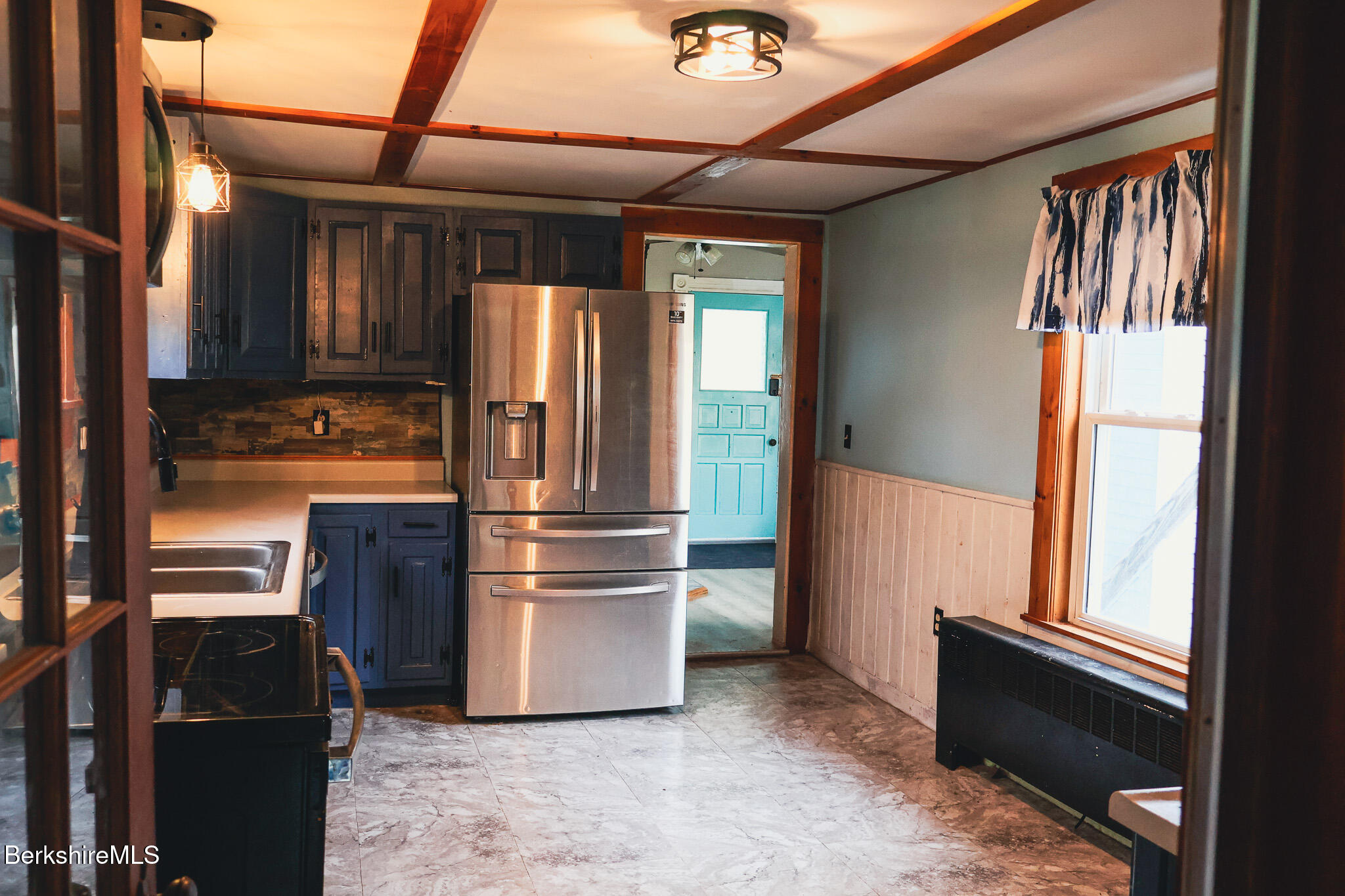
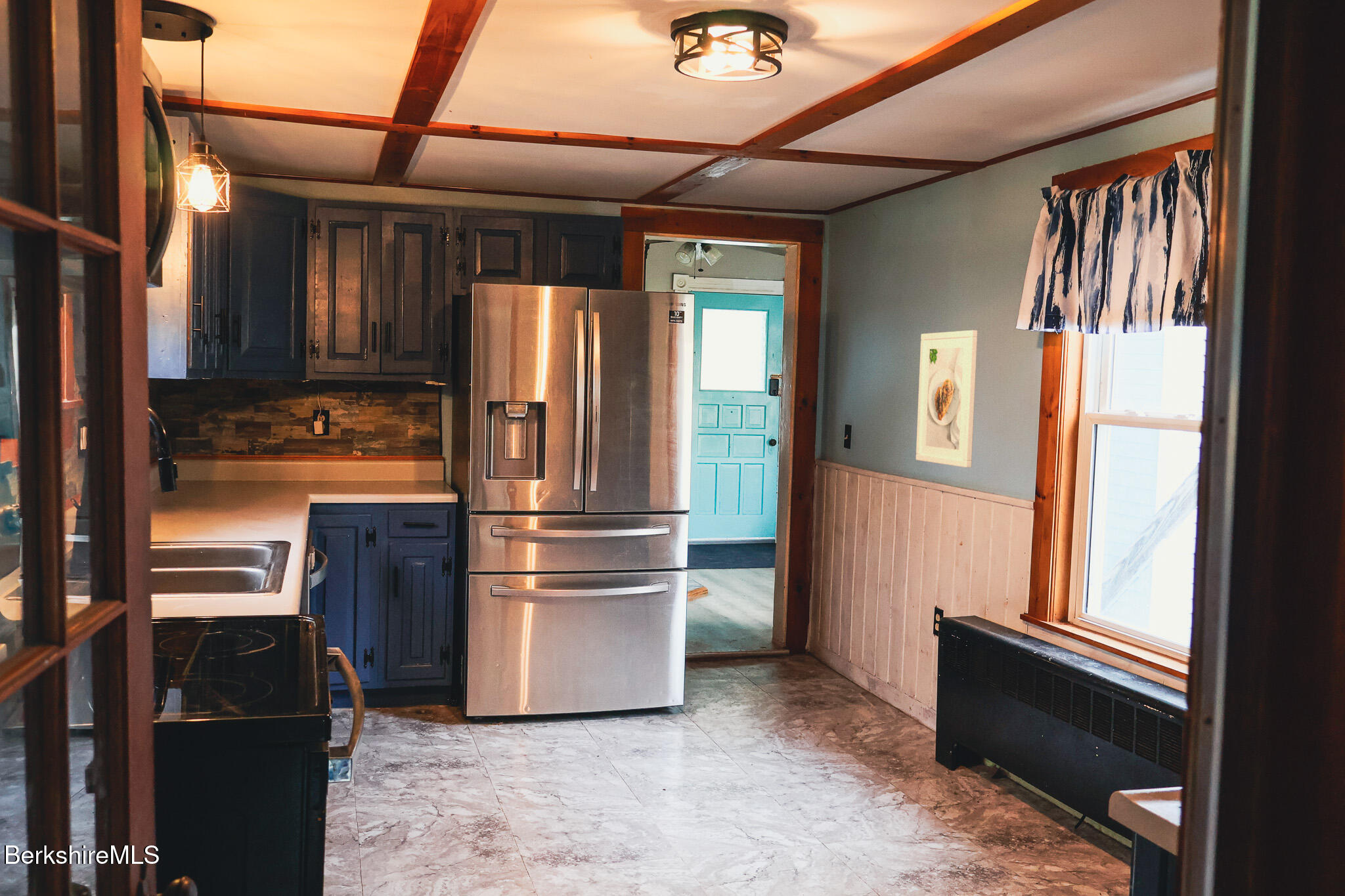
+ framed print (945, 398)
